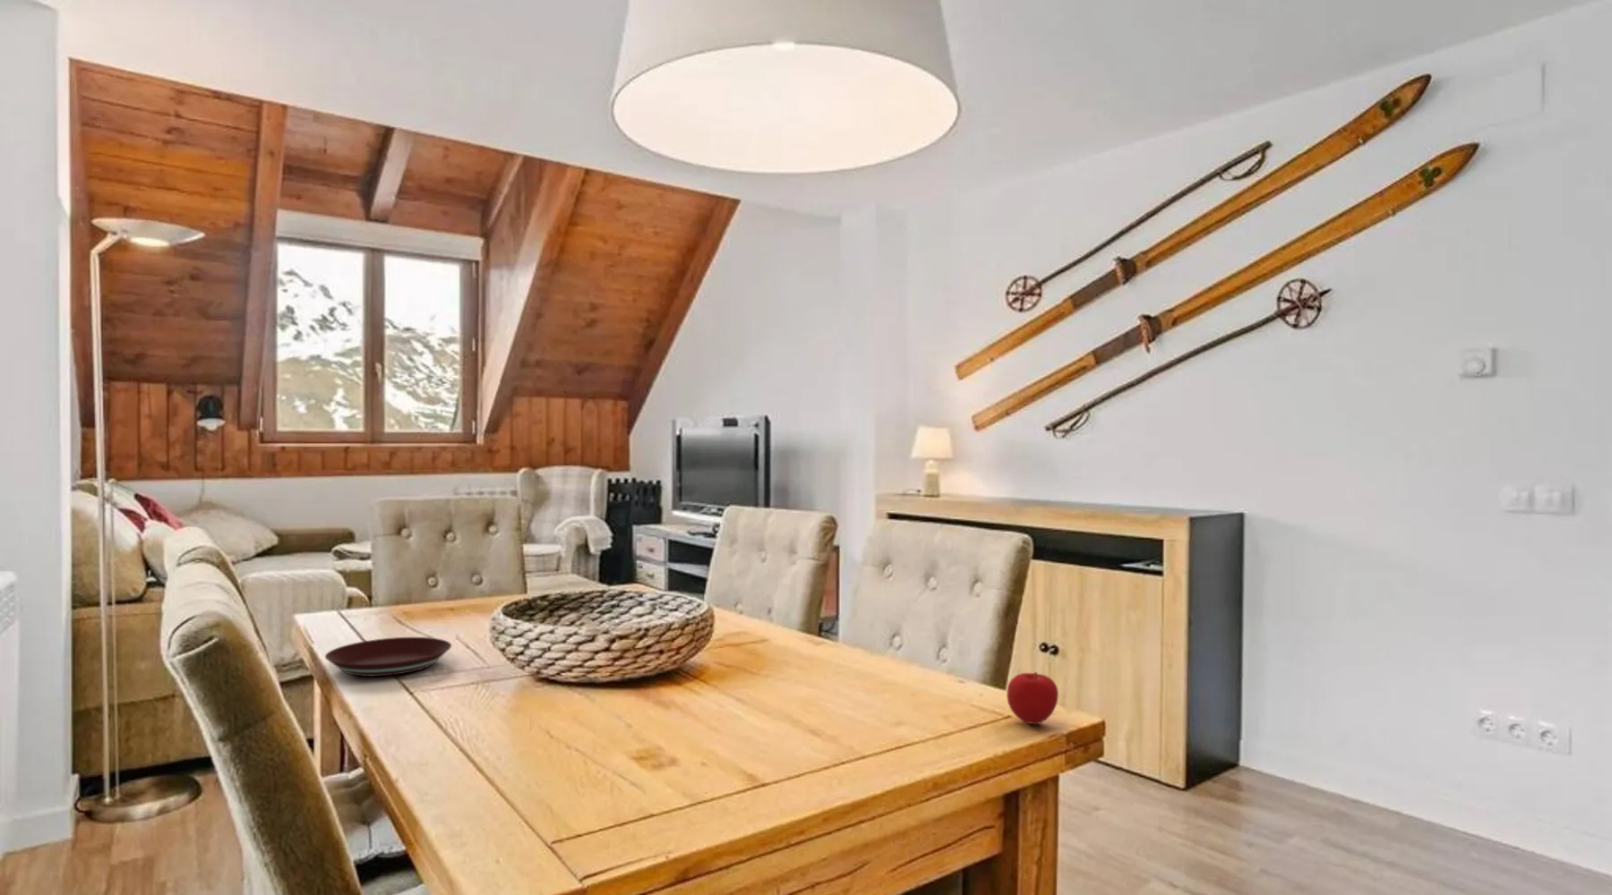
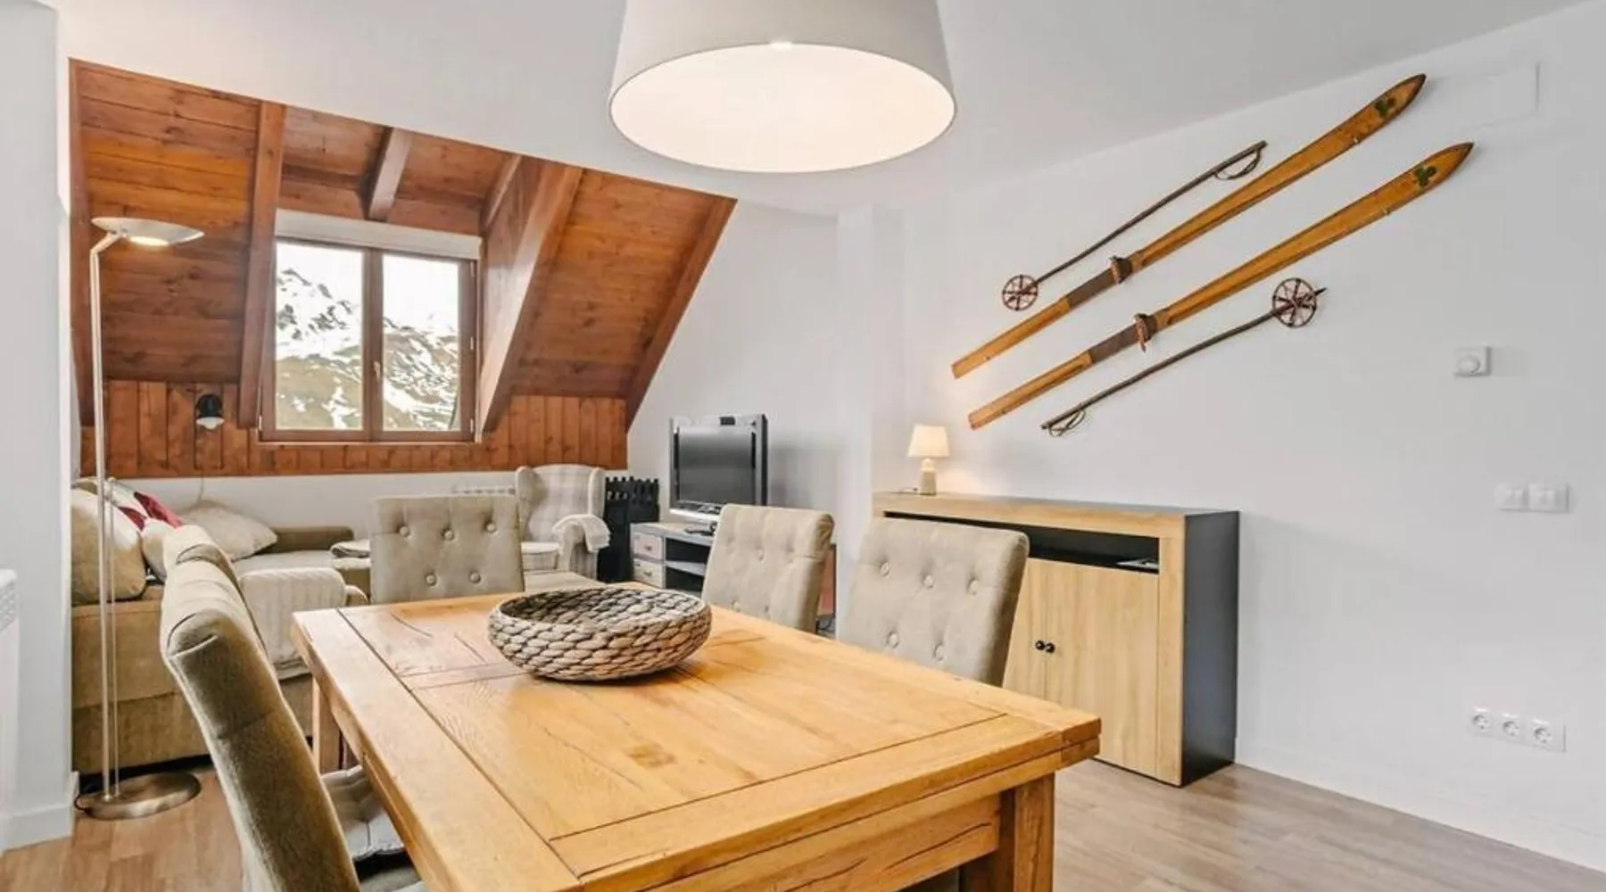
- apple (1032, 698)
- plate (389, 657)
